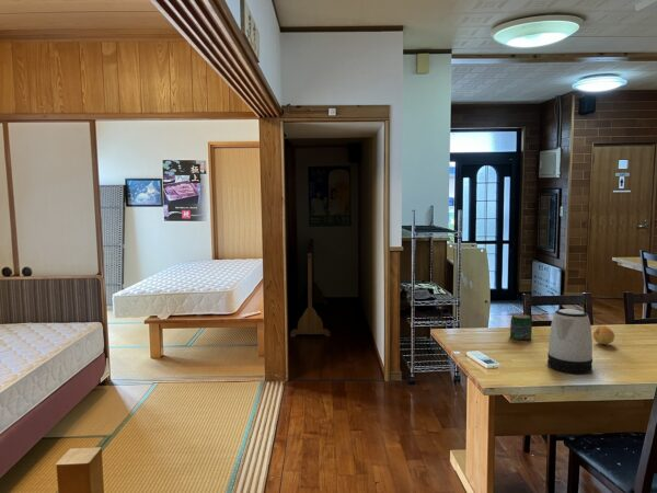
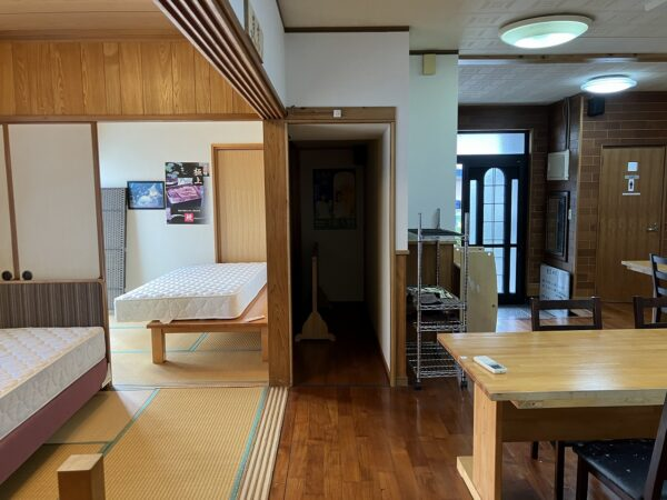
- fruit (603, 334)
- kettle (573, 337)
- jar (520, 326)
